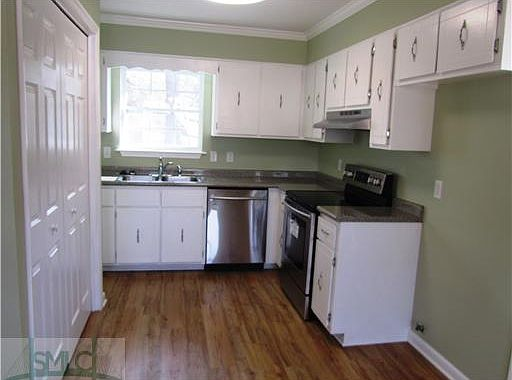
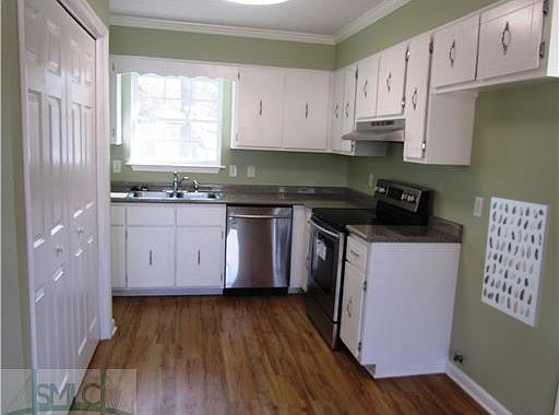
+ wall art (513, 258)
